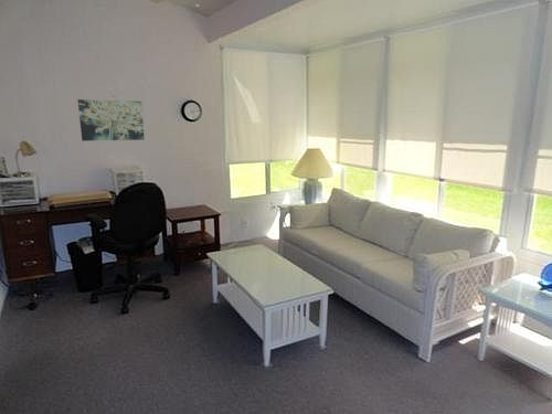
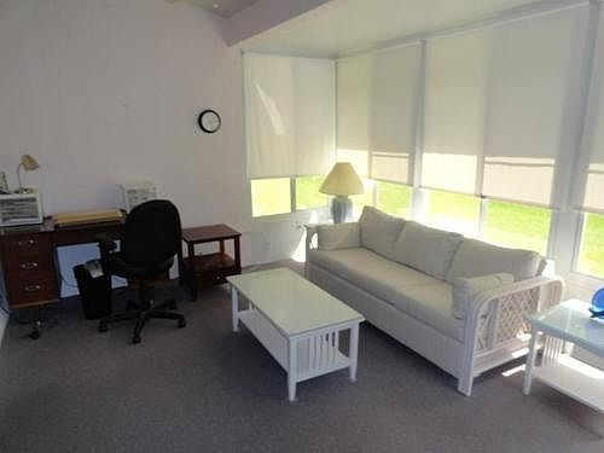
- wall art (112, 120)
